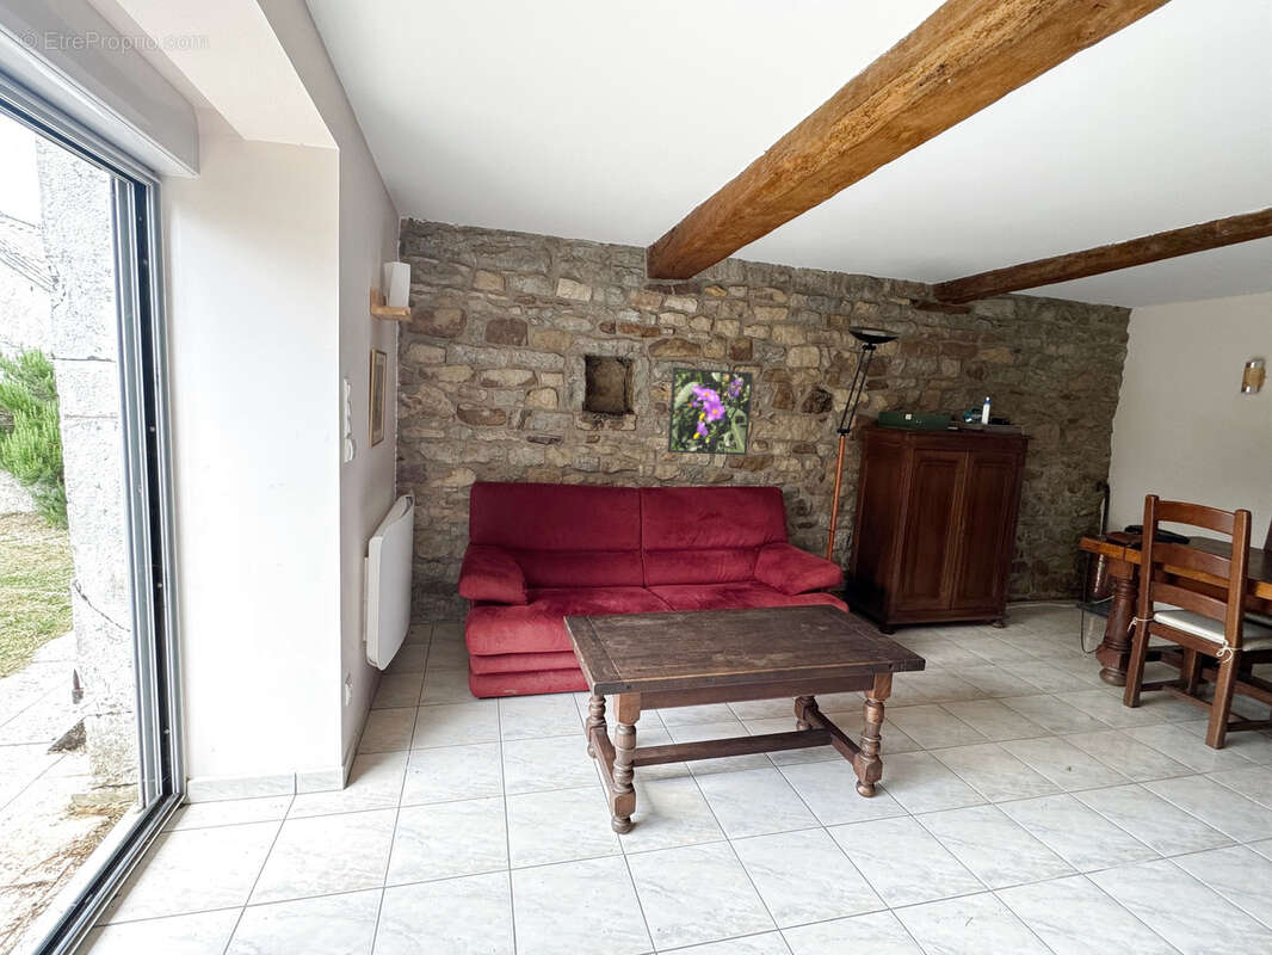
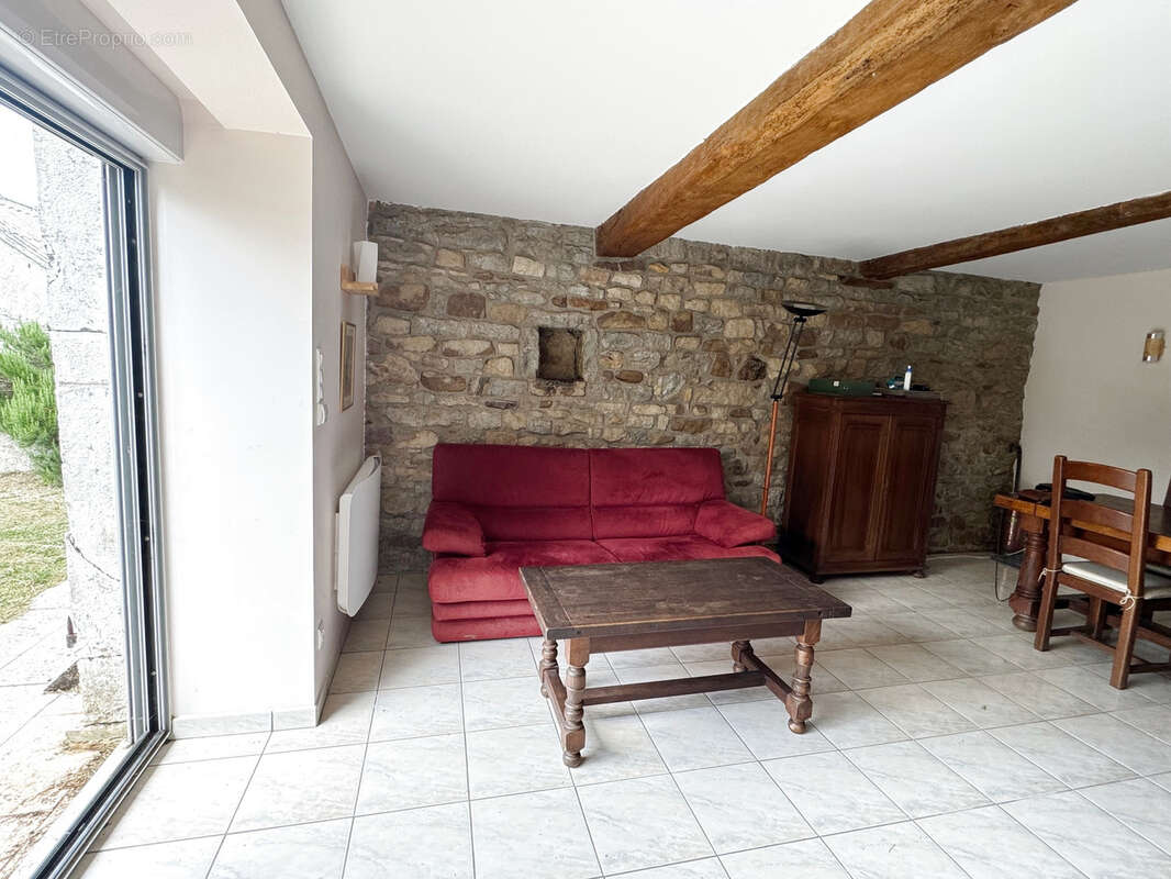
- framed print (710, 412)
